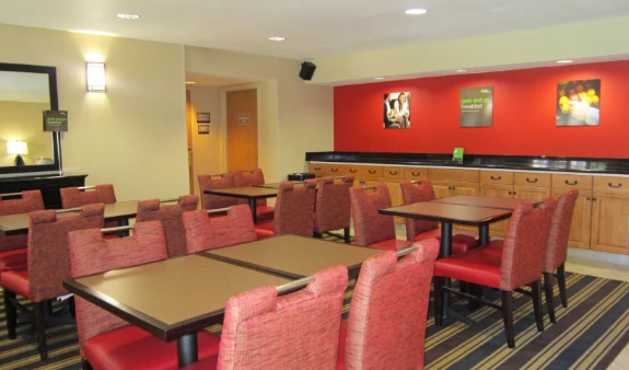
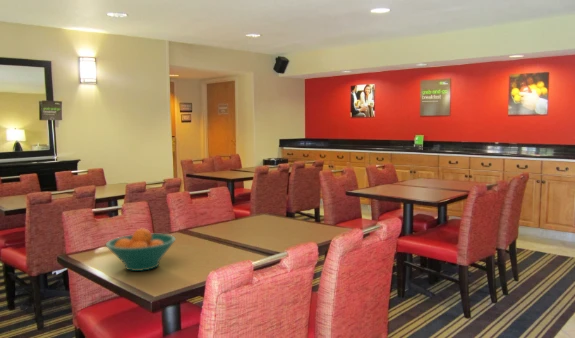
+ fruit bowl (141, 247)
